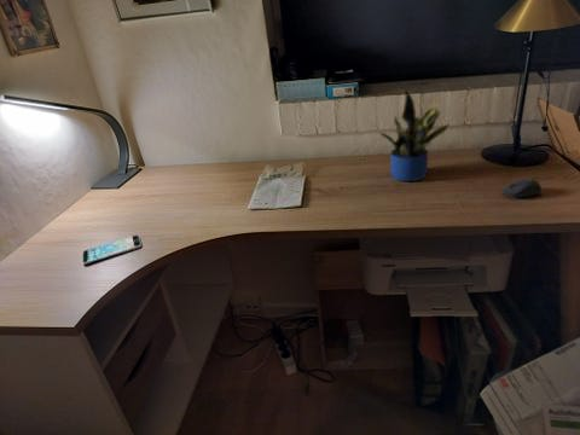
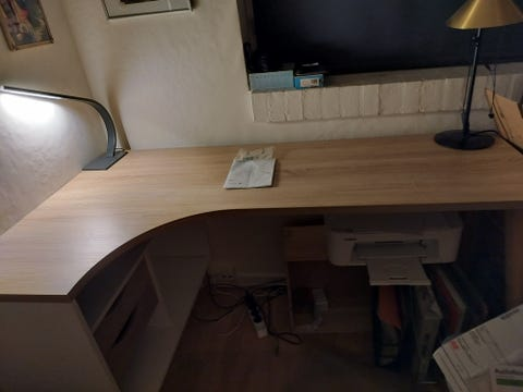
- computer mouse (522, 186)
- smartphone (111, 248)
- potted plant (414, 133)
